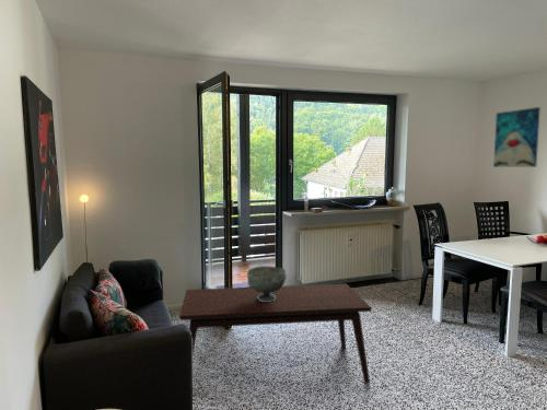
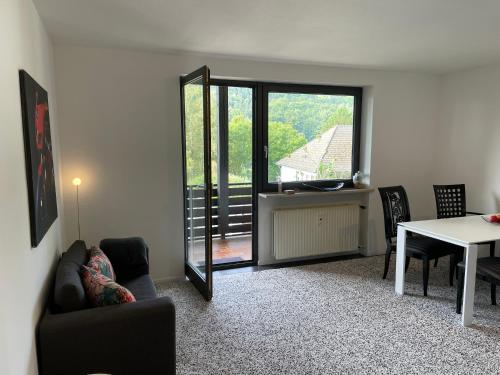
- coffee table (269, 324)
- decorative bowl (266, 284)
- wall art (515, 139)
